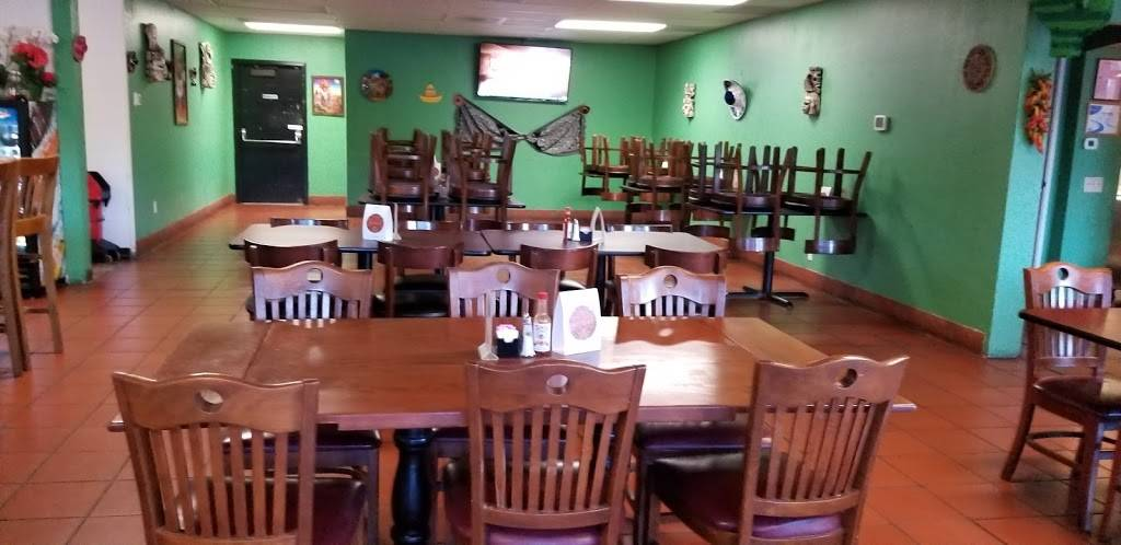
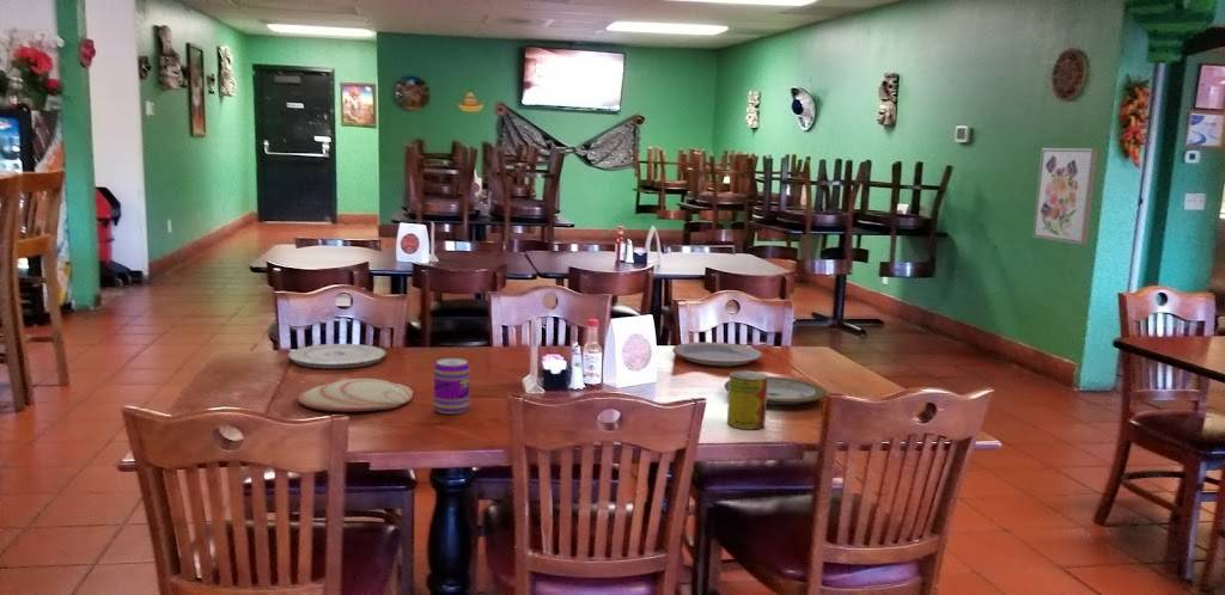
+ plate (355, 391)
+ plate (774, 392)
+ plate (337, 355)
+ plate (717, 355)
+ beverage can (451, 385)
+ wall art (1064, 195)
+ beverage can (746, 399)
